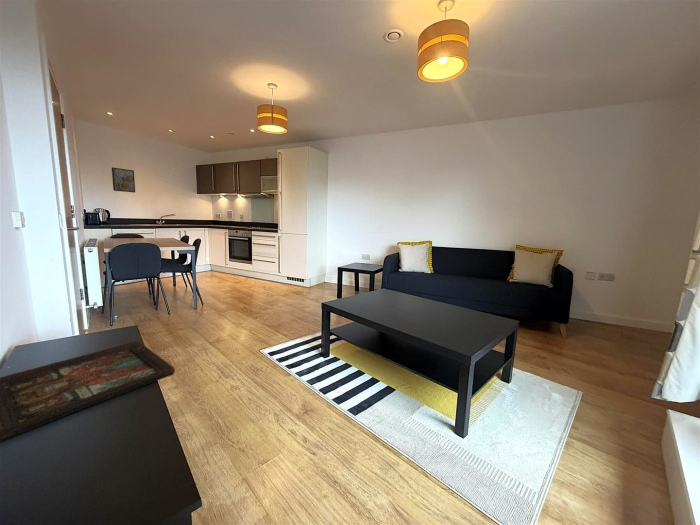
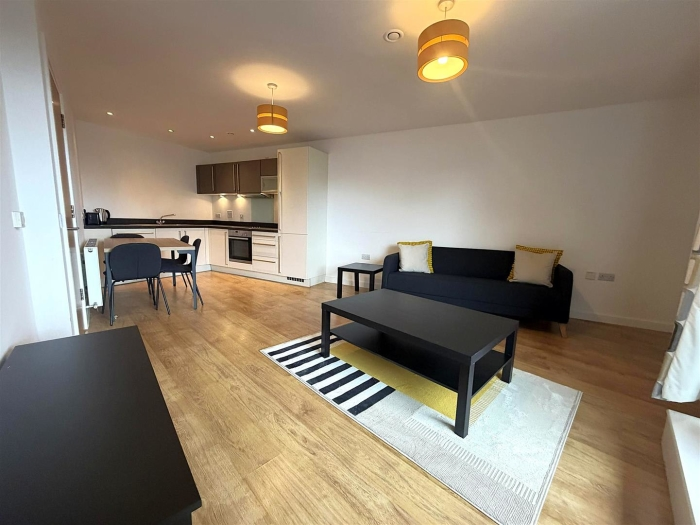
- decorative tray (84, 378)
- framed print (123, 180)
